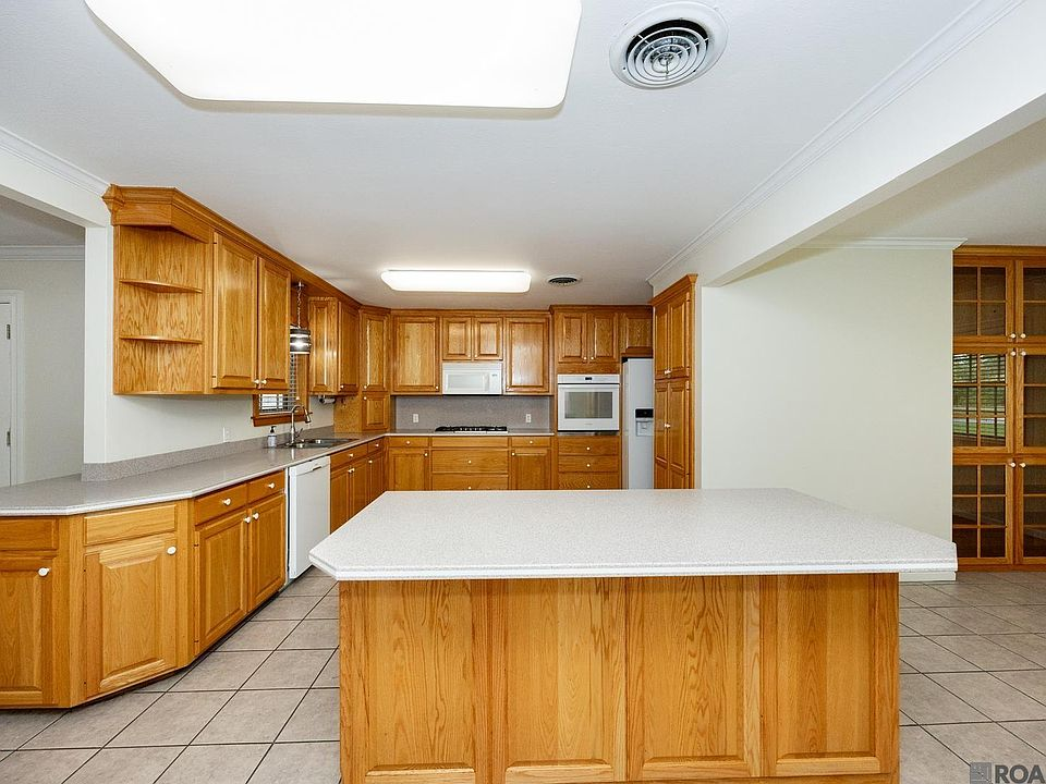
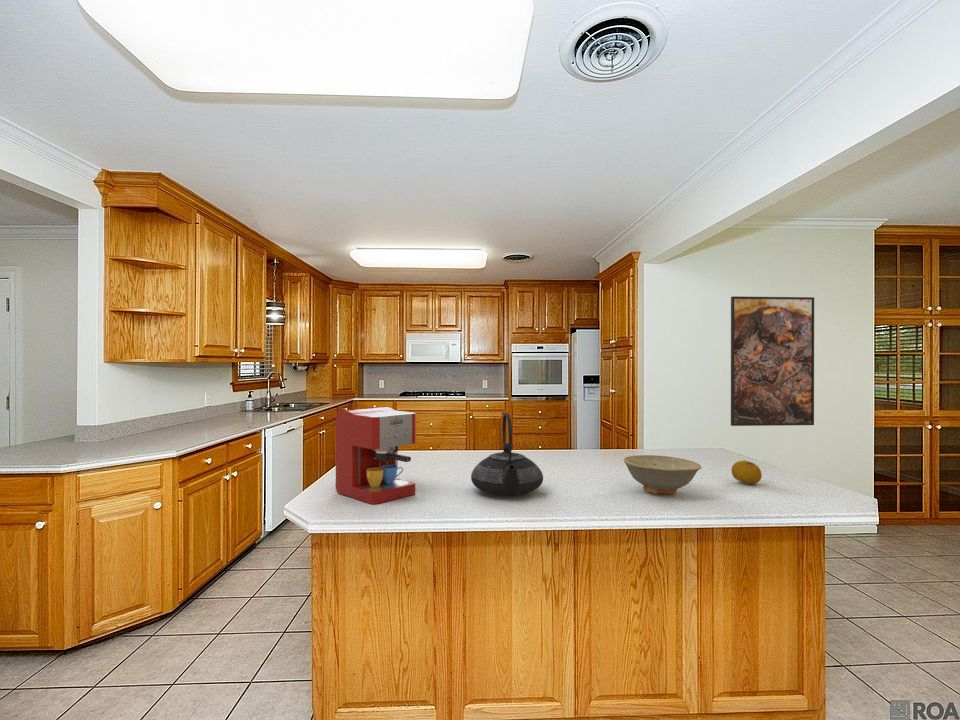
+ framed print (772, 361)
+ coffee maker (375, 451)
+ fruit (746, 471)
+ teapot (507, 452)
+ dish (661, 476)
